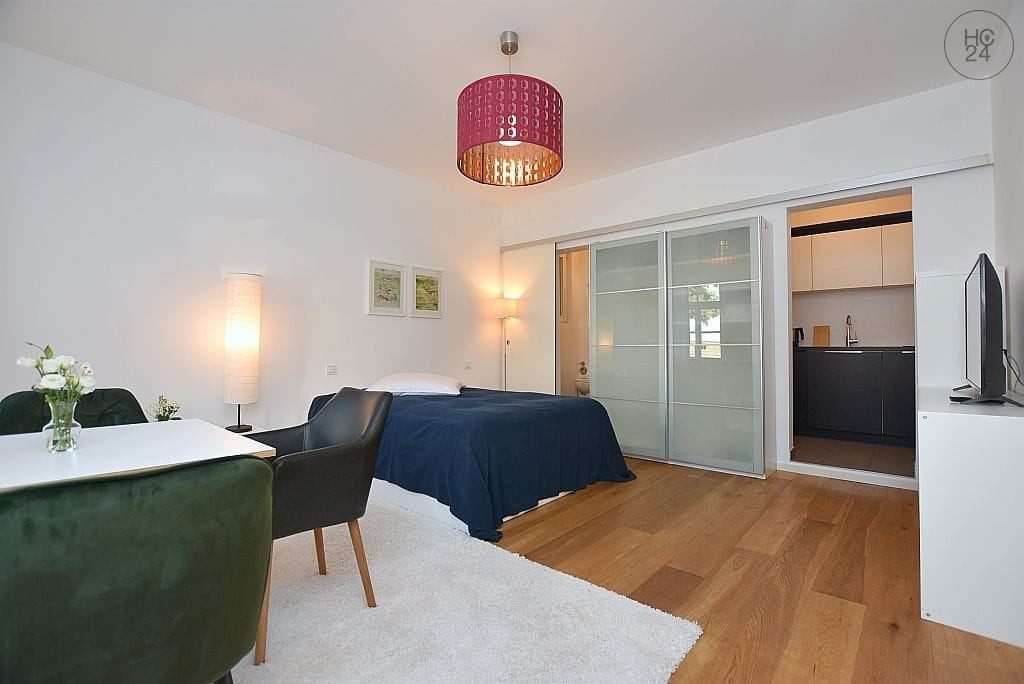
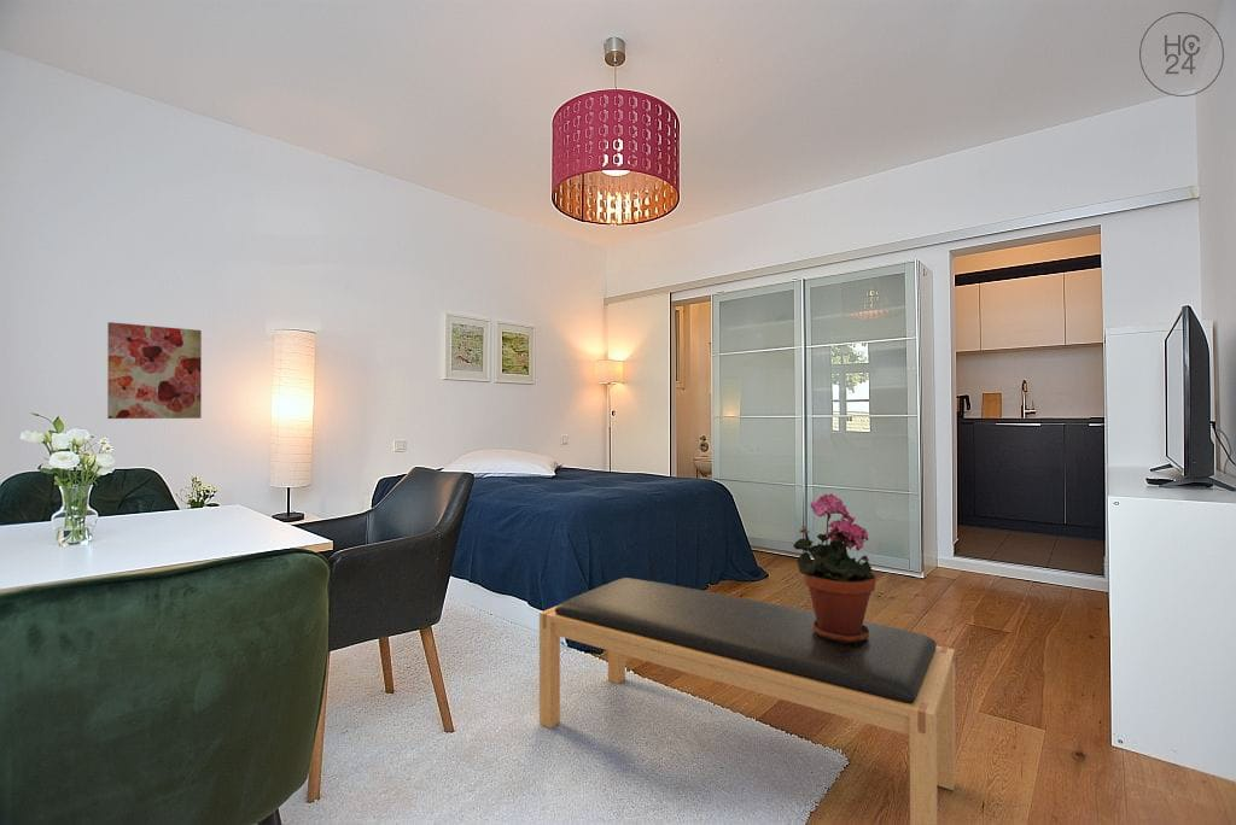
+ bench (729, 681)
+ potted plant (836, 563)
+ wall art (156, 371)
